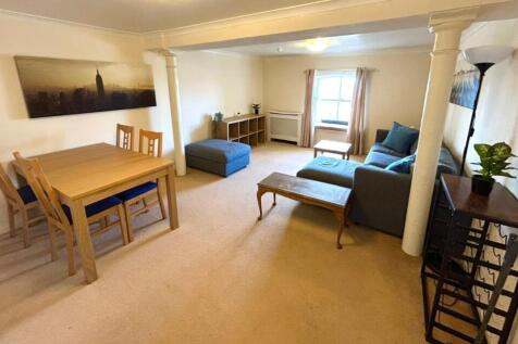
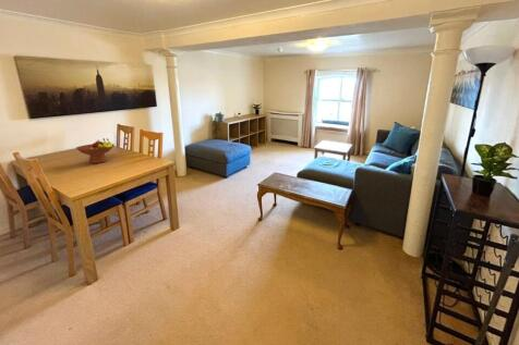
+ fruit bowl (96, 150)
